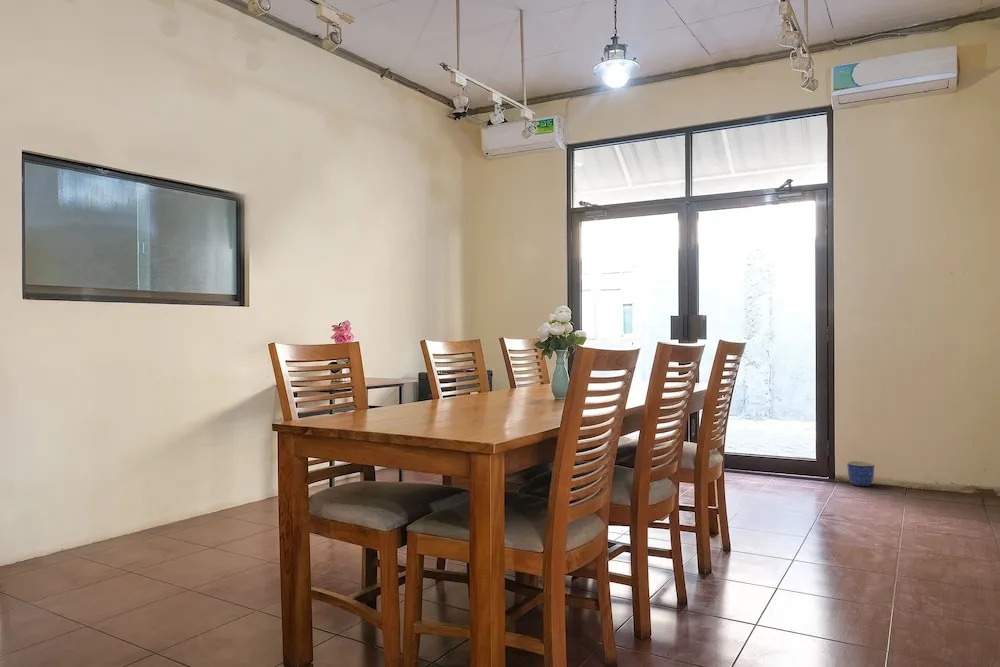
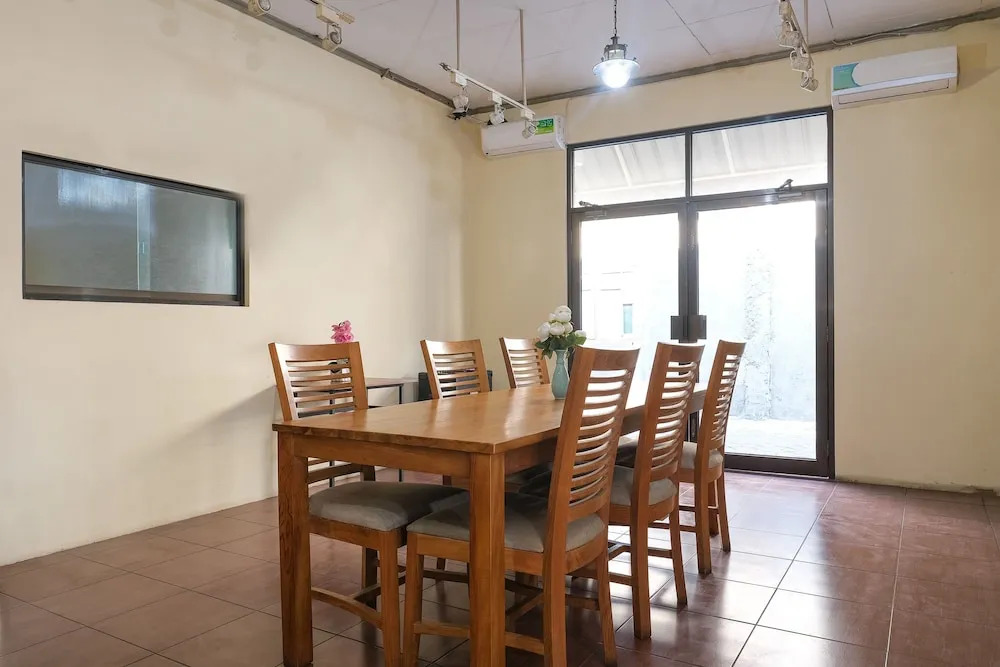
- planter (860, 474)
